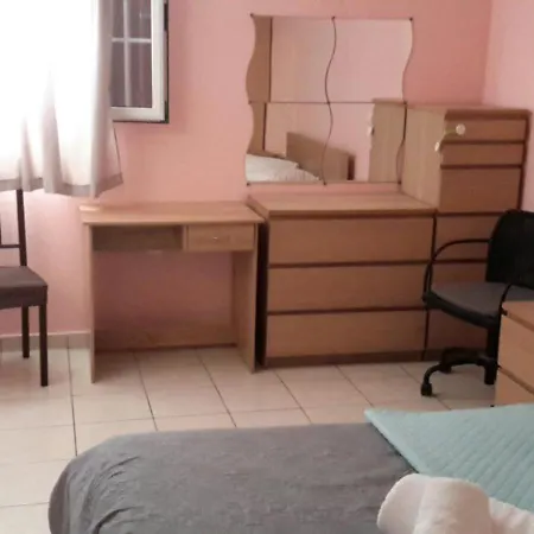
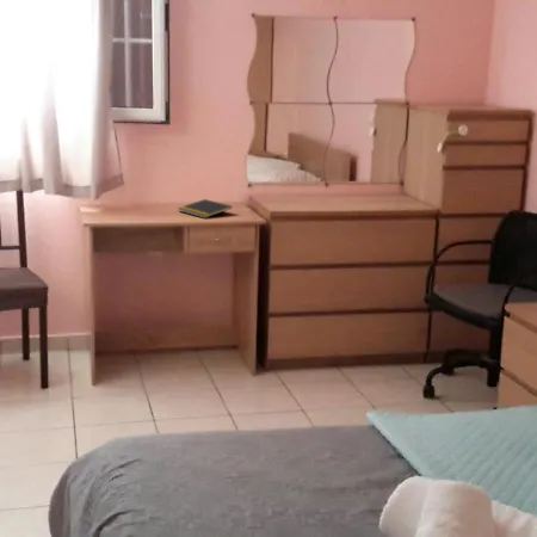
+ notepad (204, 208)
